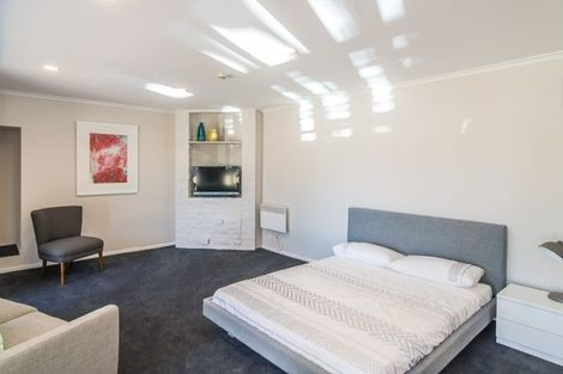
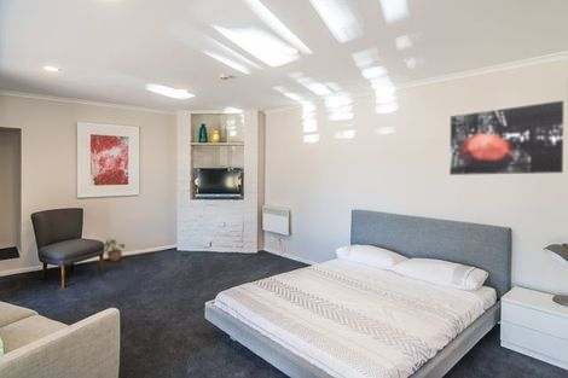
+ potted plant (112, 248)
+ wall art (500, 141)
